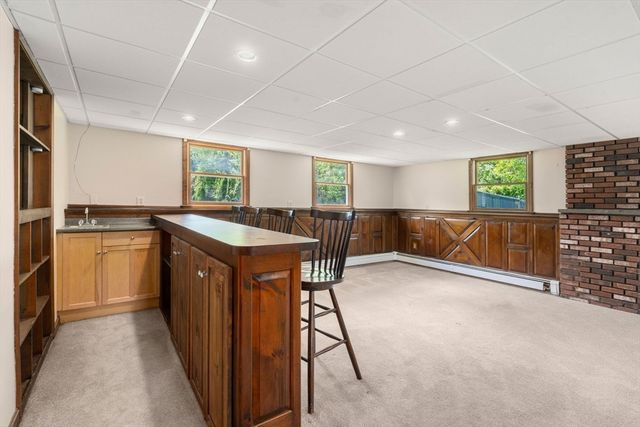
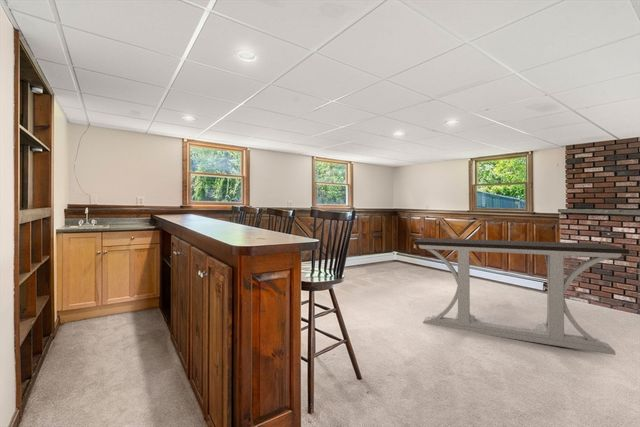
+ dining table (505, 252)
